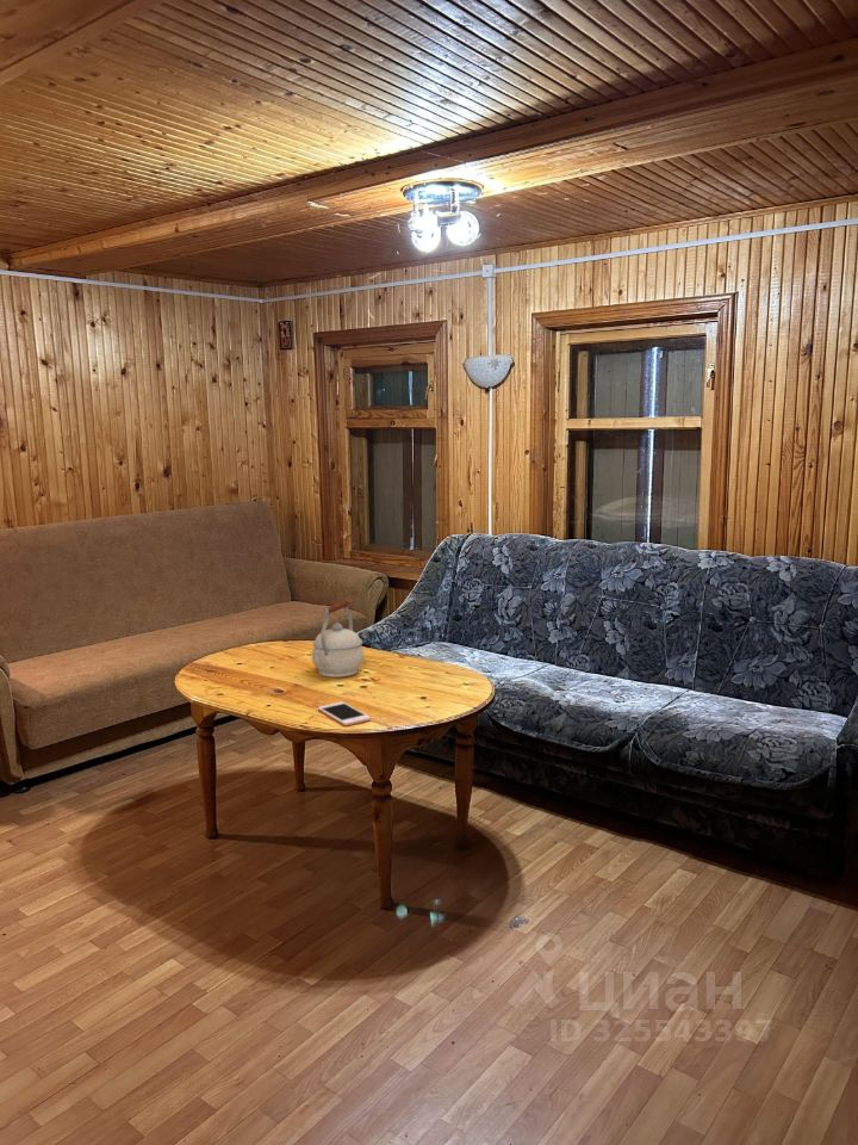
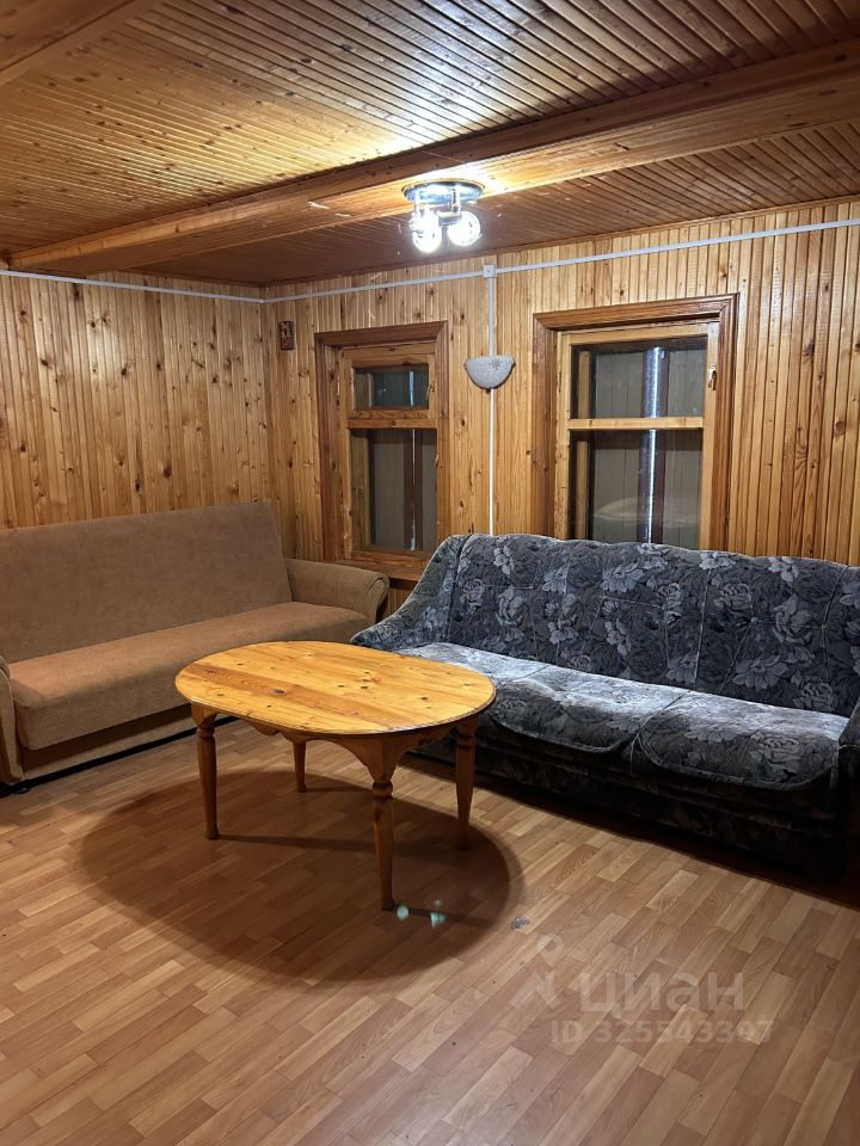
- cell phone (343, 713)
- kettle (335, 638)
